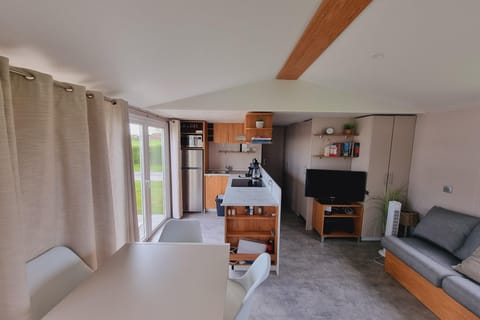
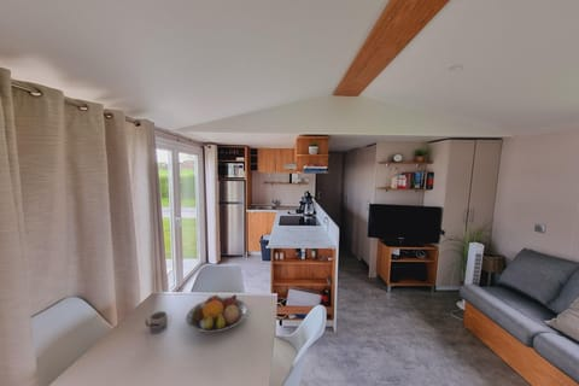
+ fruit bowl (217, 310)
+ mug (156, 321)
